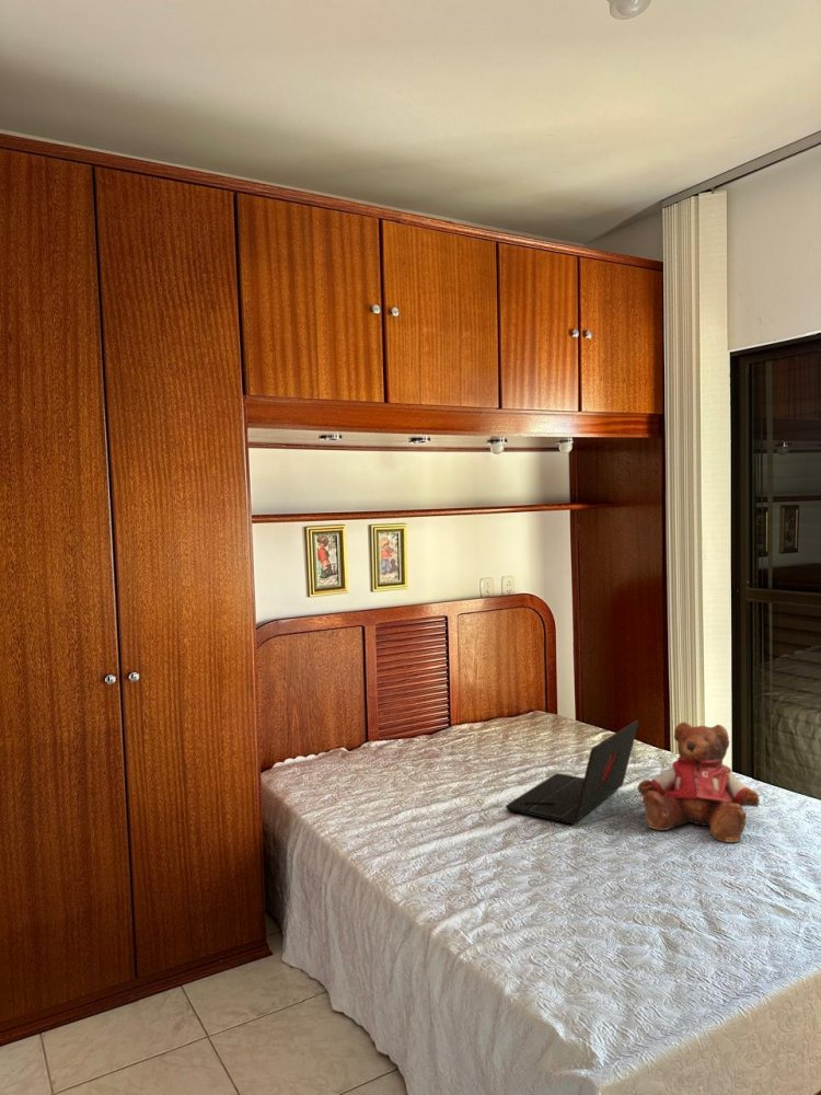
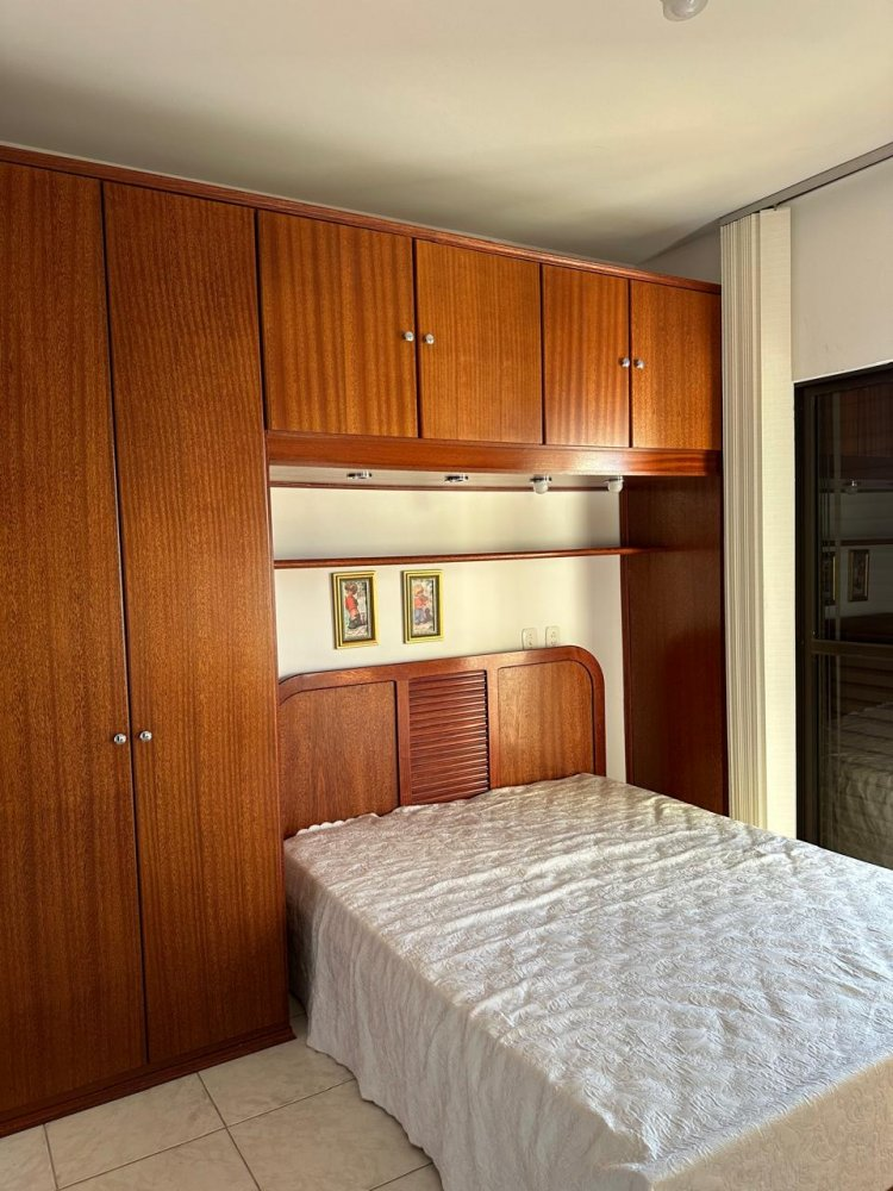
- laptop (571, 775)
- teddy bear (696, 775)
